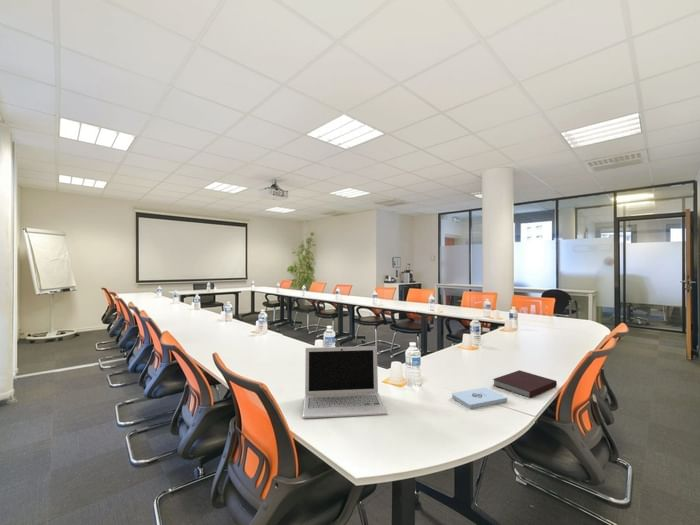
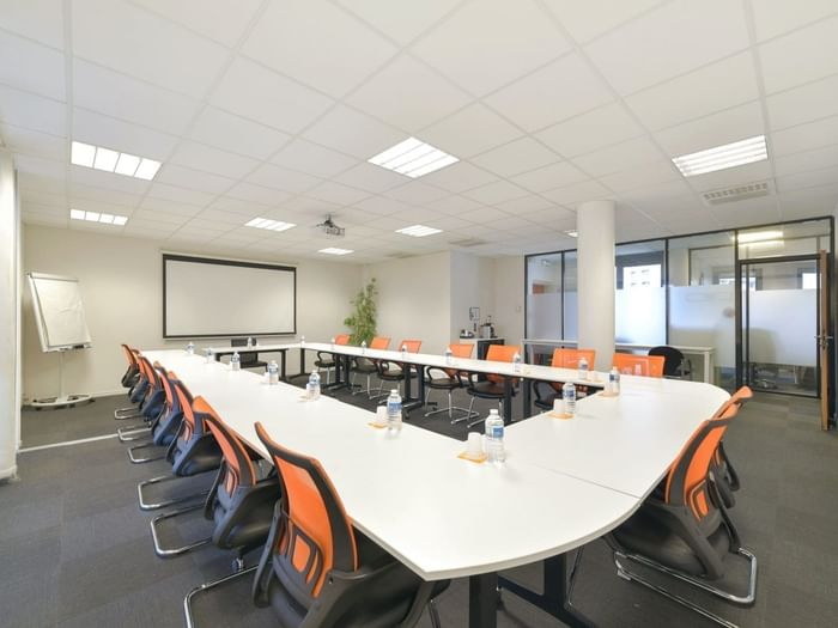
- notepad (478, 397)
- notebook (524, 383)
- laptop (343, 378)
